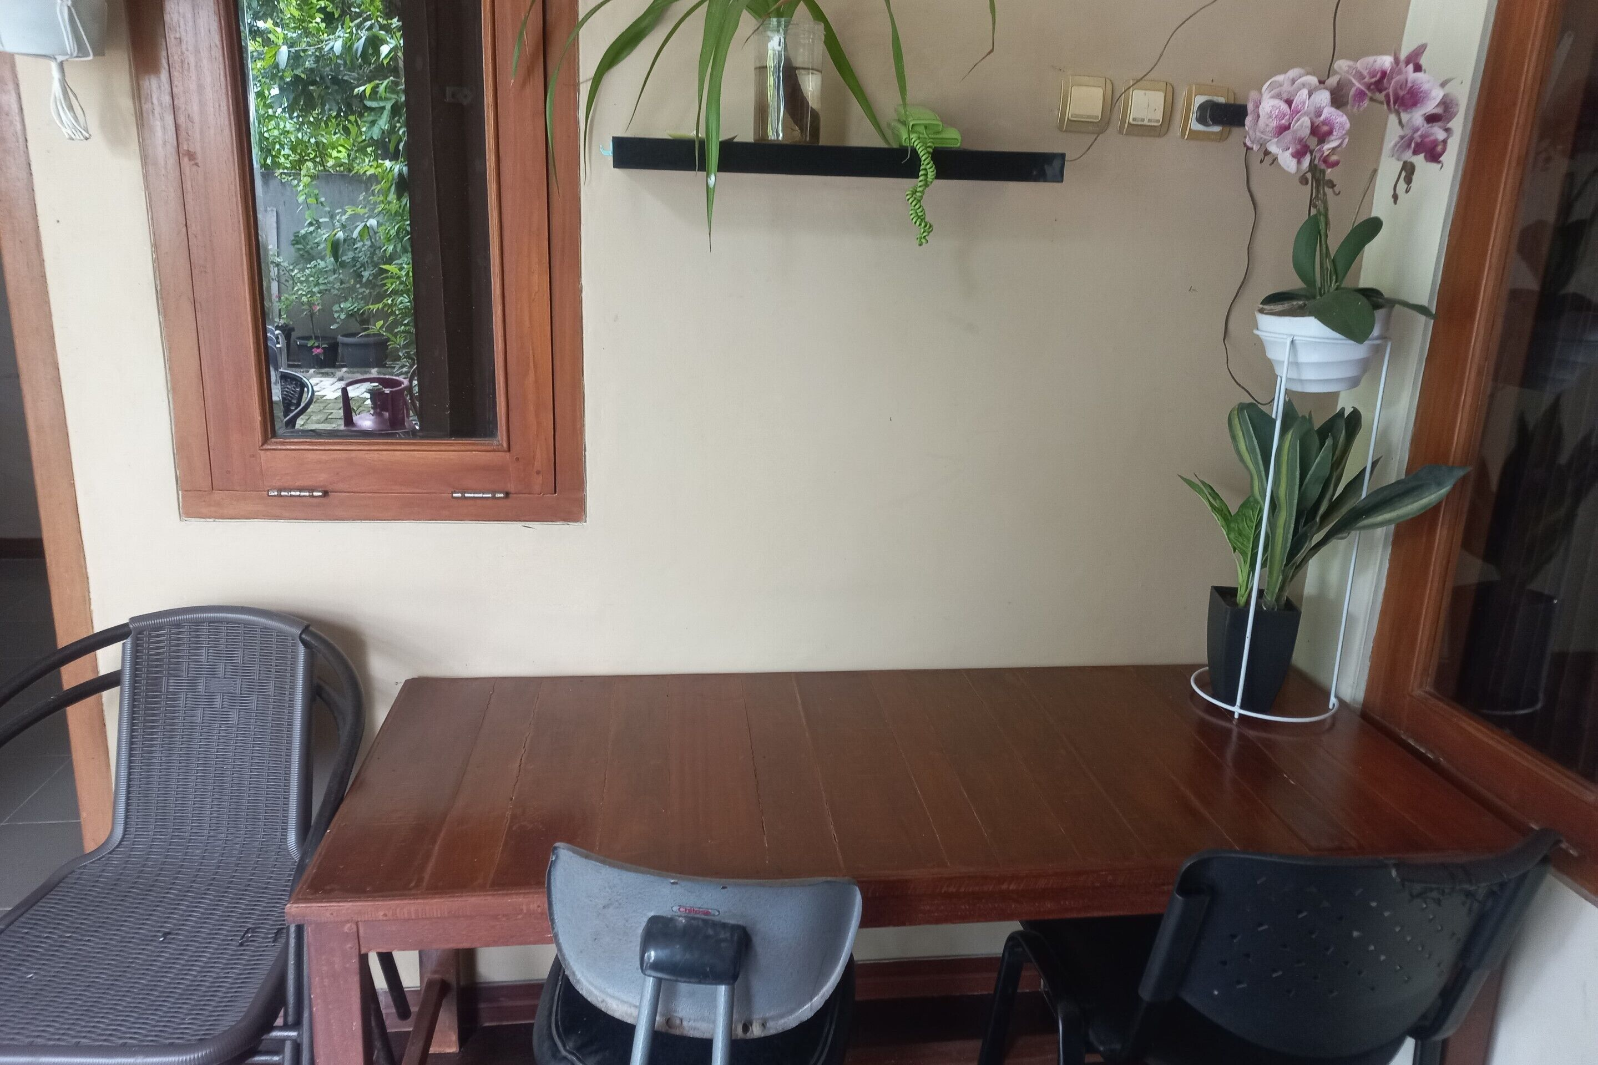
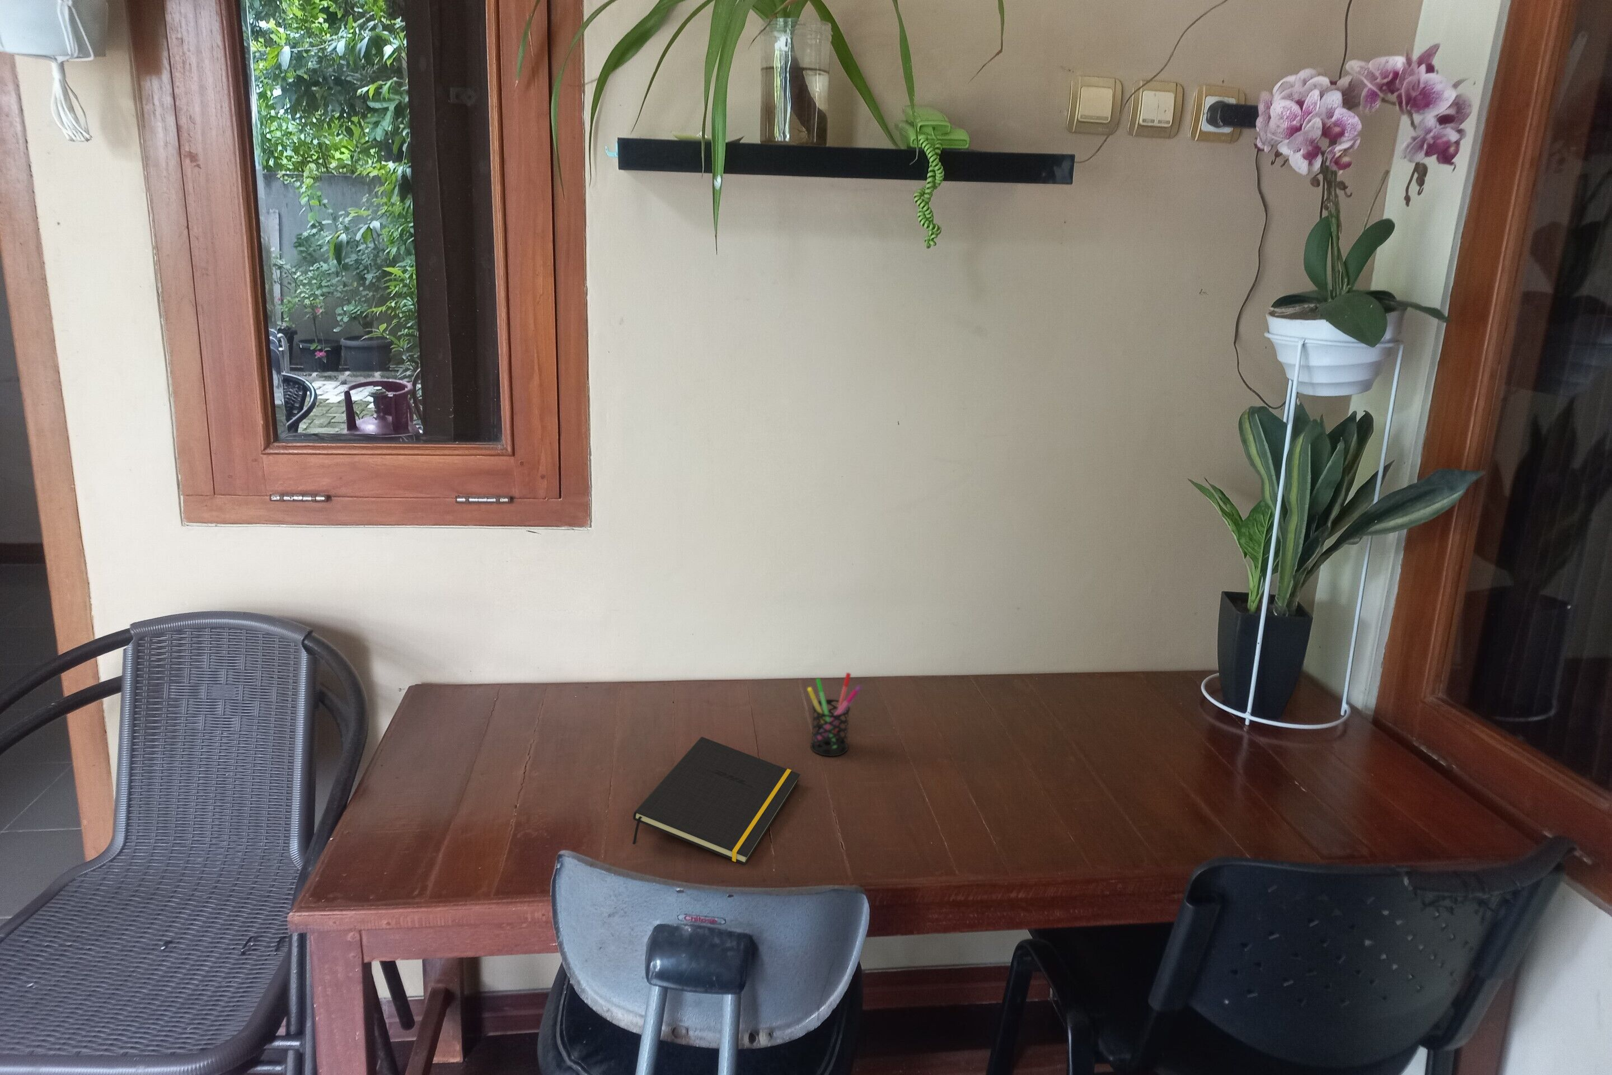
+ notepad (721, 795)
+ pen holder (830, 710)
